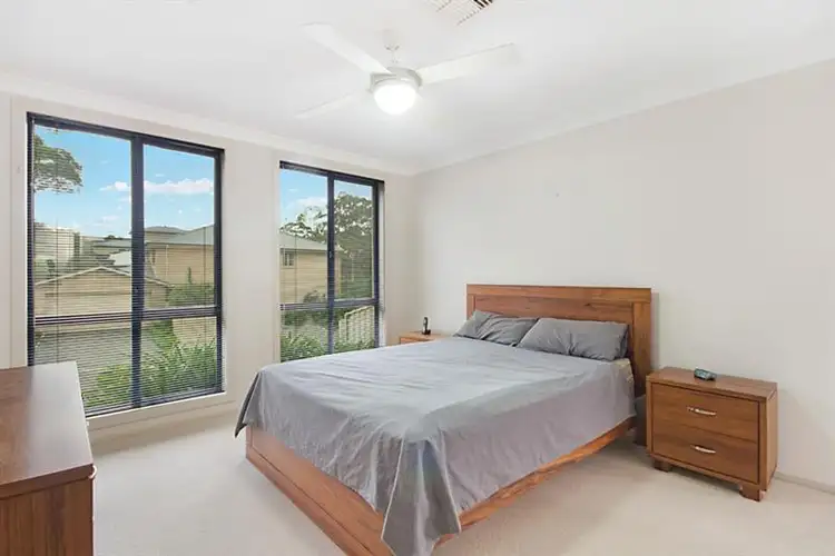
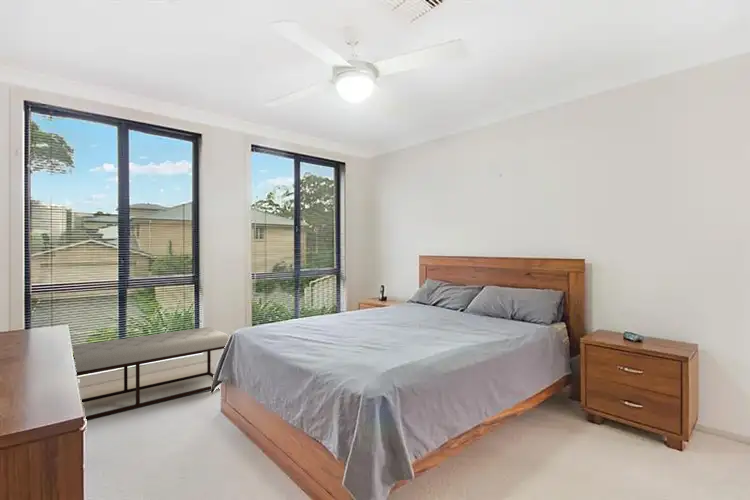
+ bench (126, 370)
